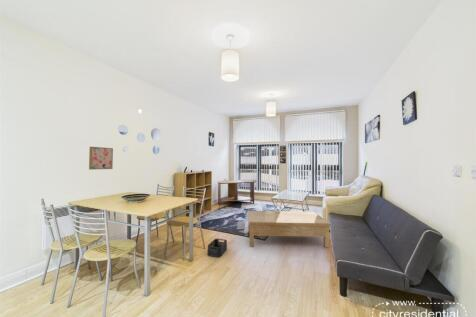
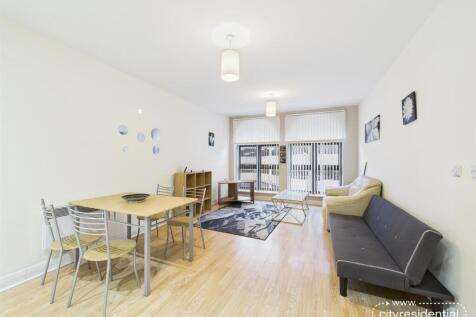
- coffee table (284, 227)
- storage bin (217, 247)
- wall art (101, 158)
